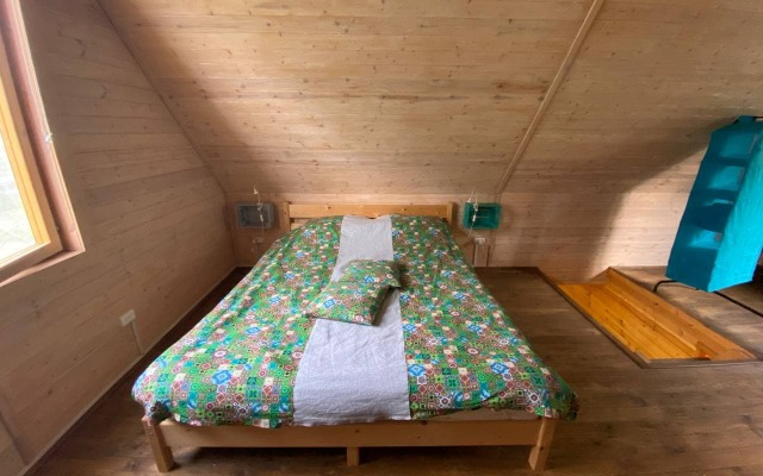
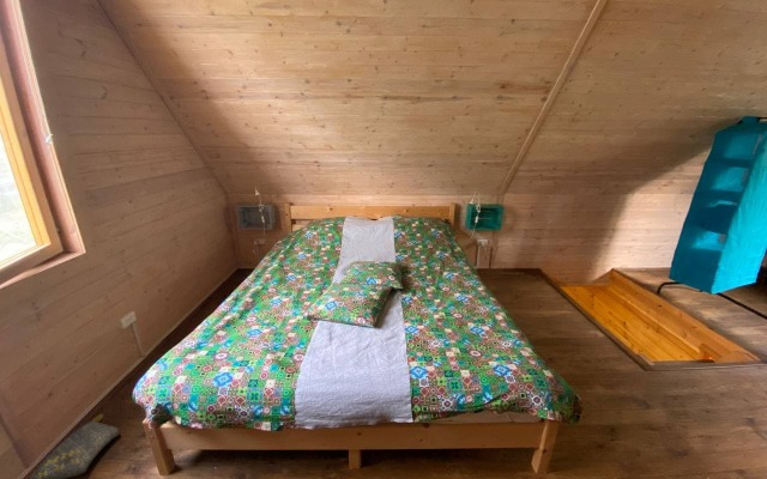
+ pouch (84, 445)
